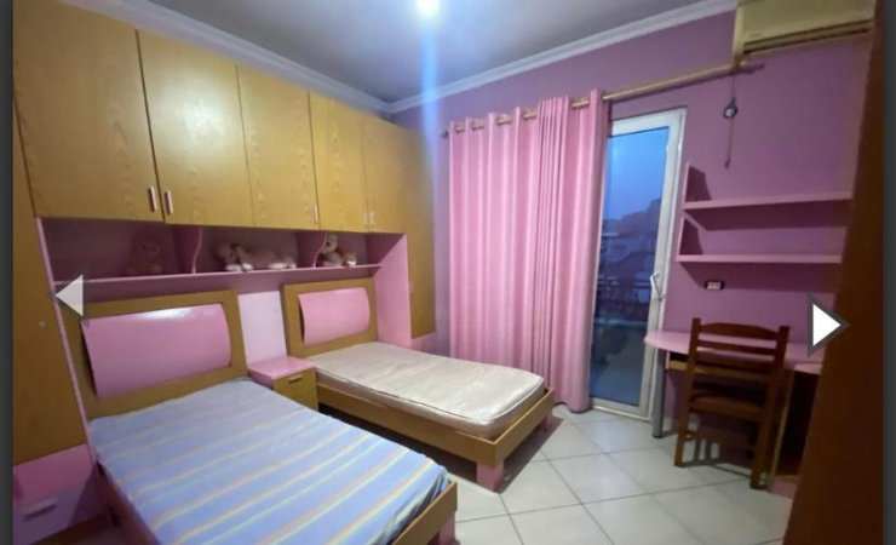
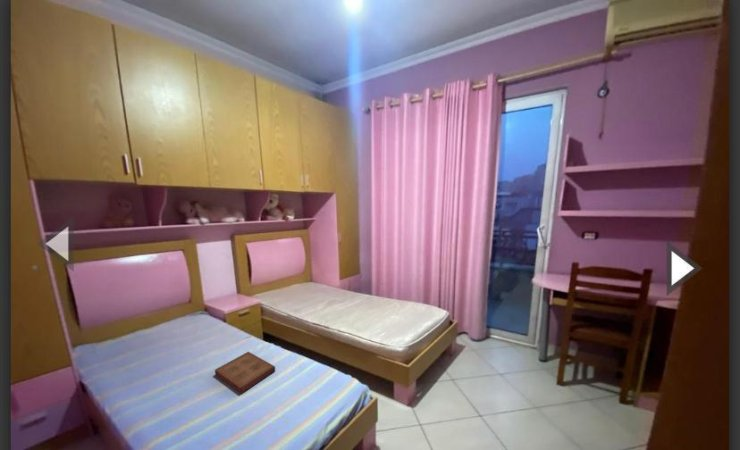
+ book (245, 370)
